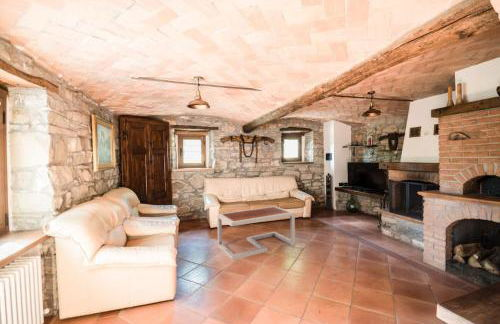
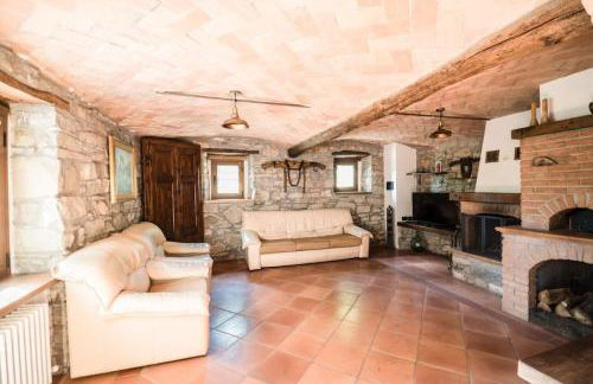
- coffee table (256, 235)
